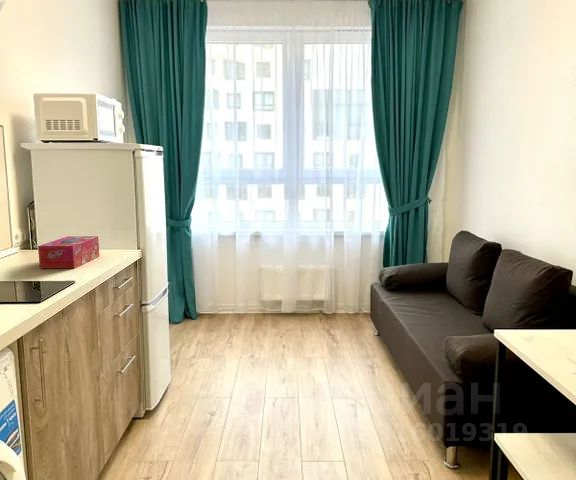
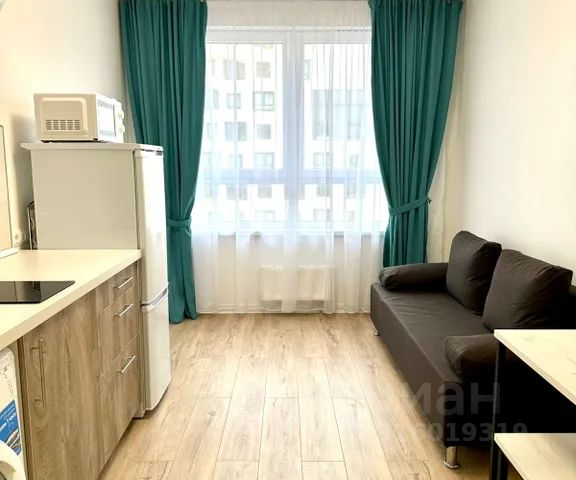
- tissue box (70, 251)
